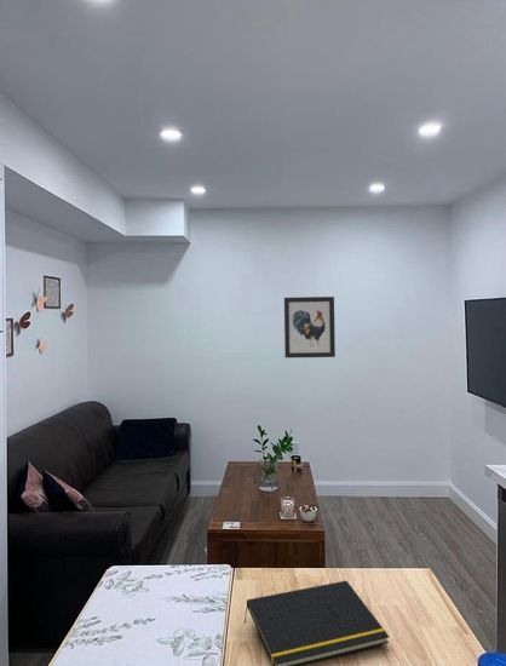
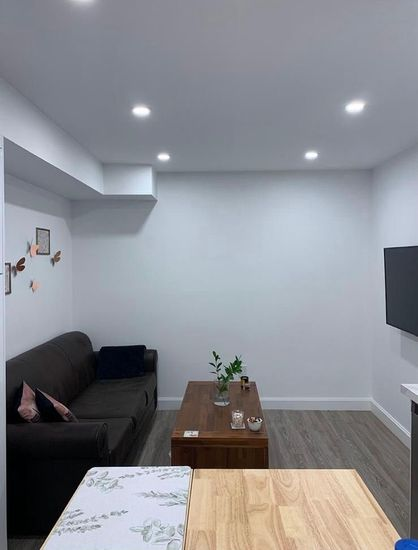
- notepad (315, 620)
- wall art (309, 327)
